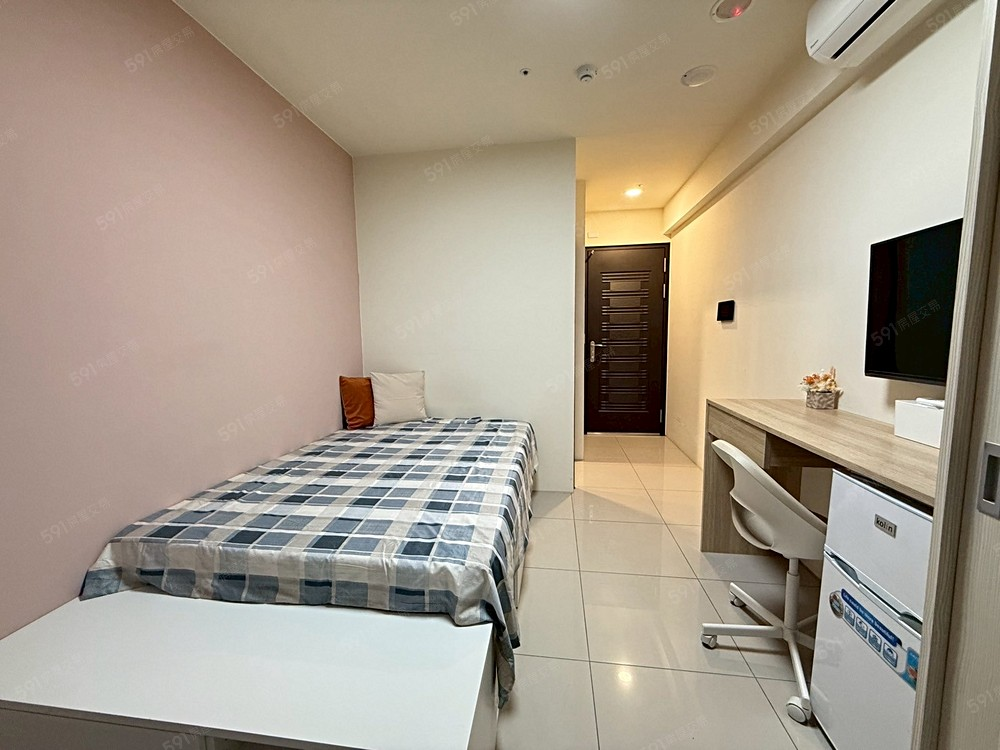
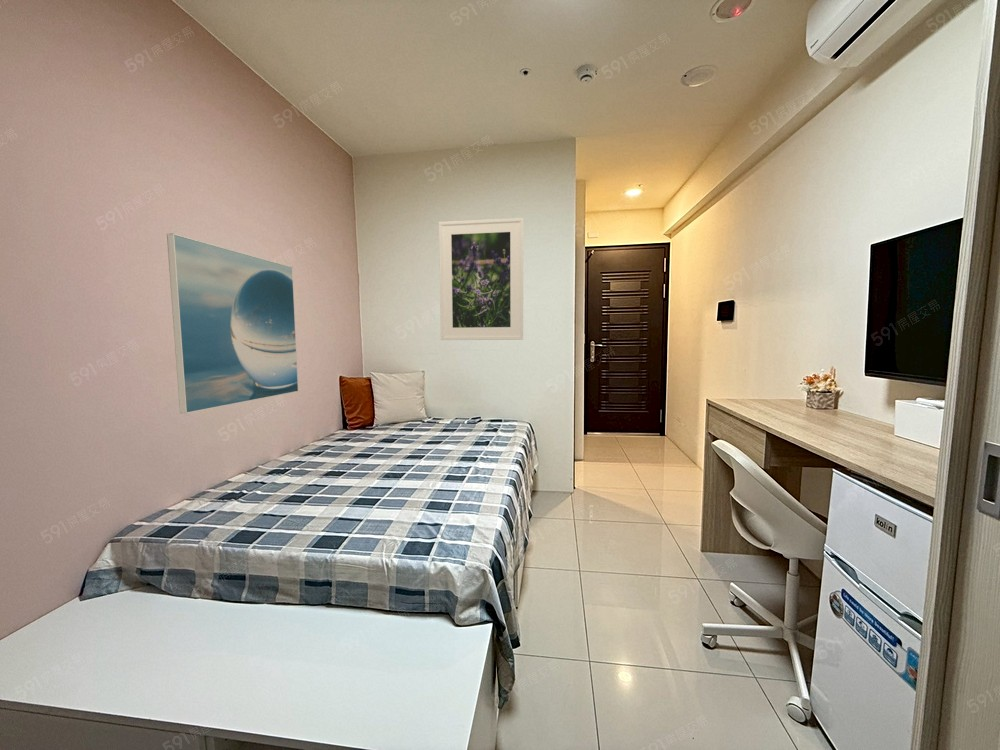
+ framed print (481, 280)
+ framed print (245, 328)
